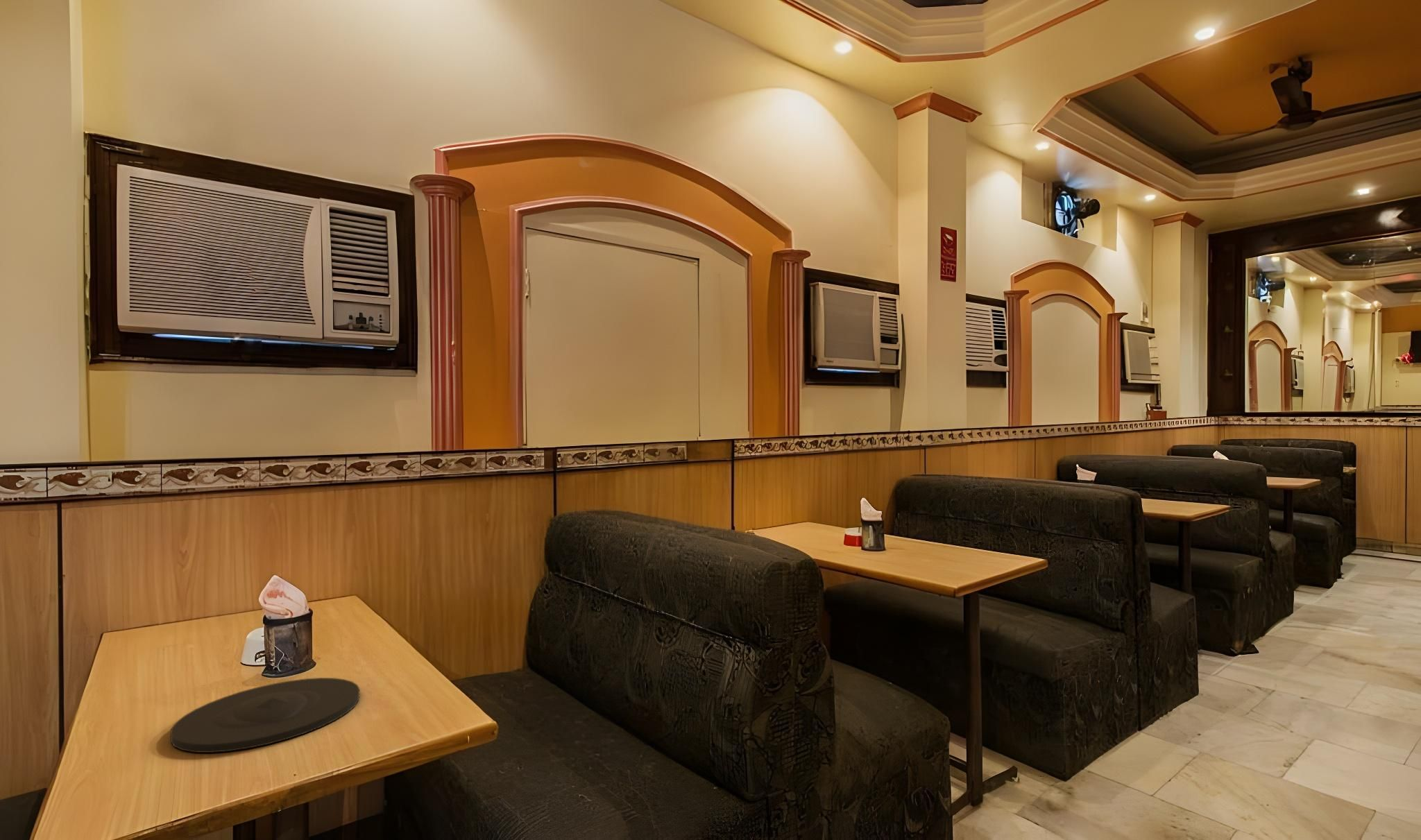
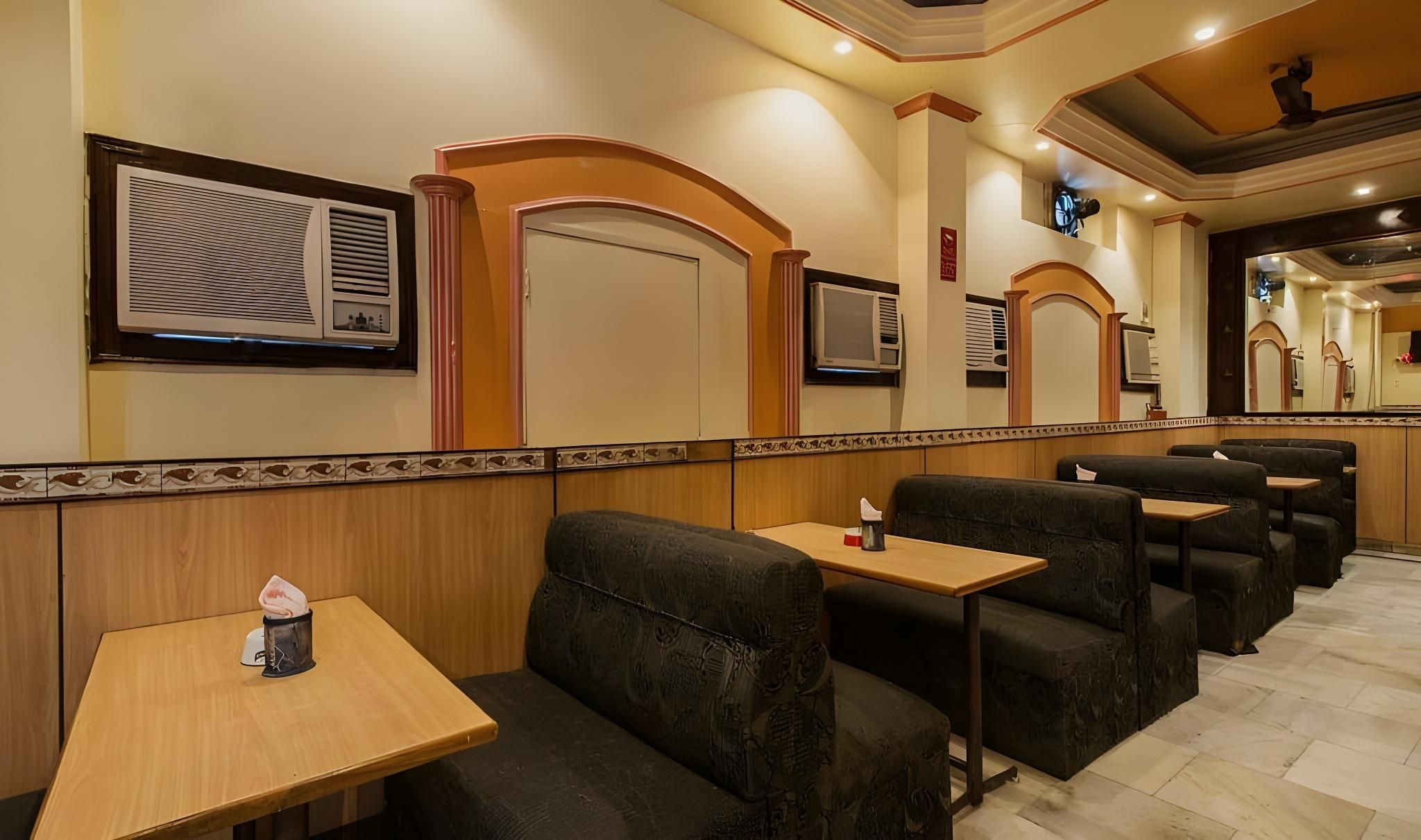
- plate (271, 705)
